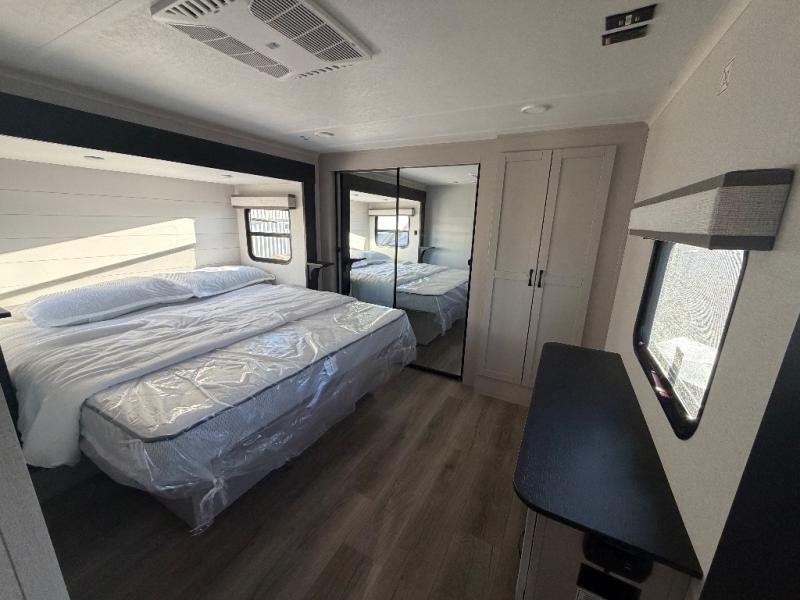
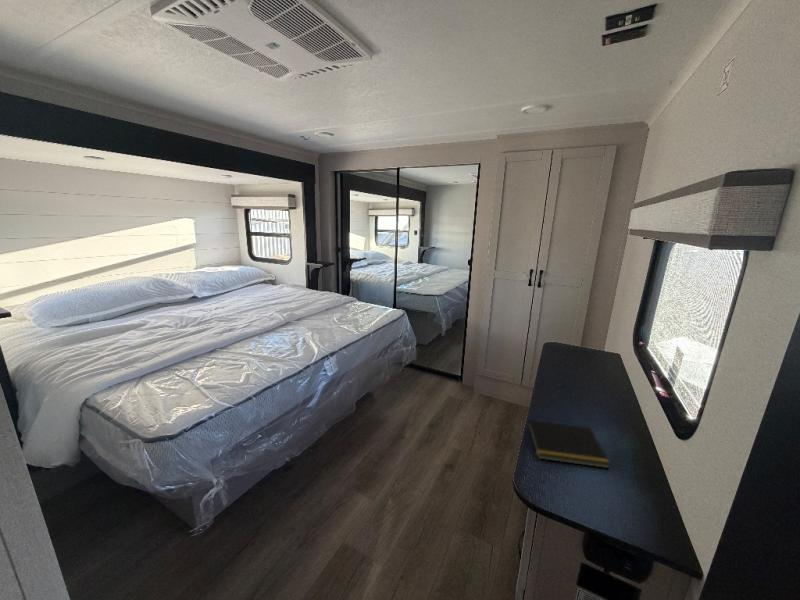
+ notepad (565, 442)
